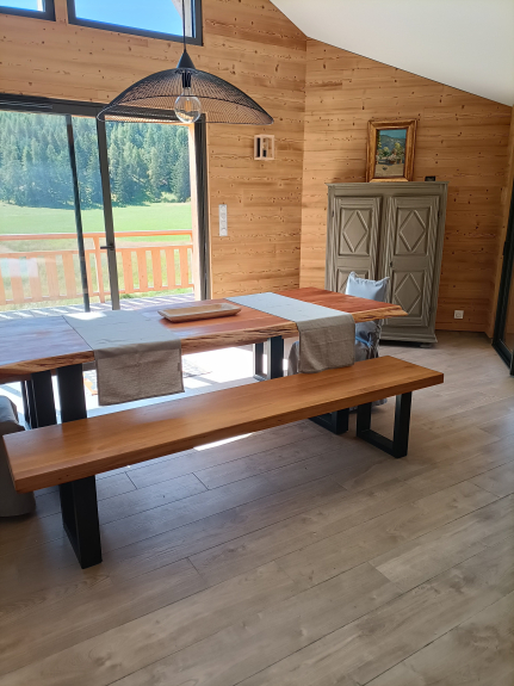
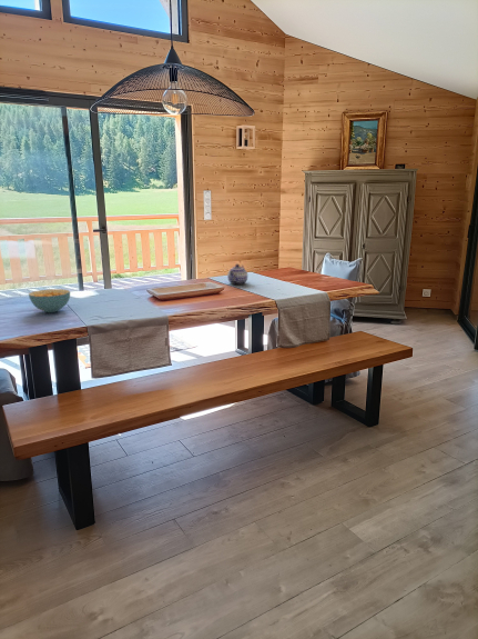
+ cereal bowl (50, 301)
+ teapot (237, 273)
